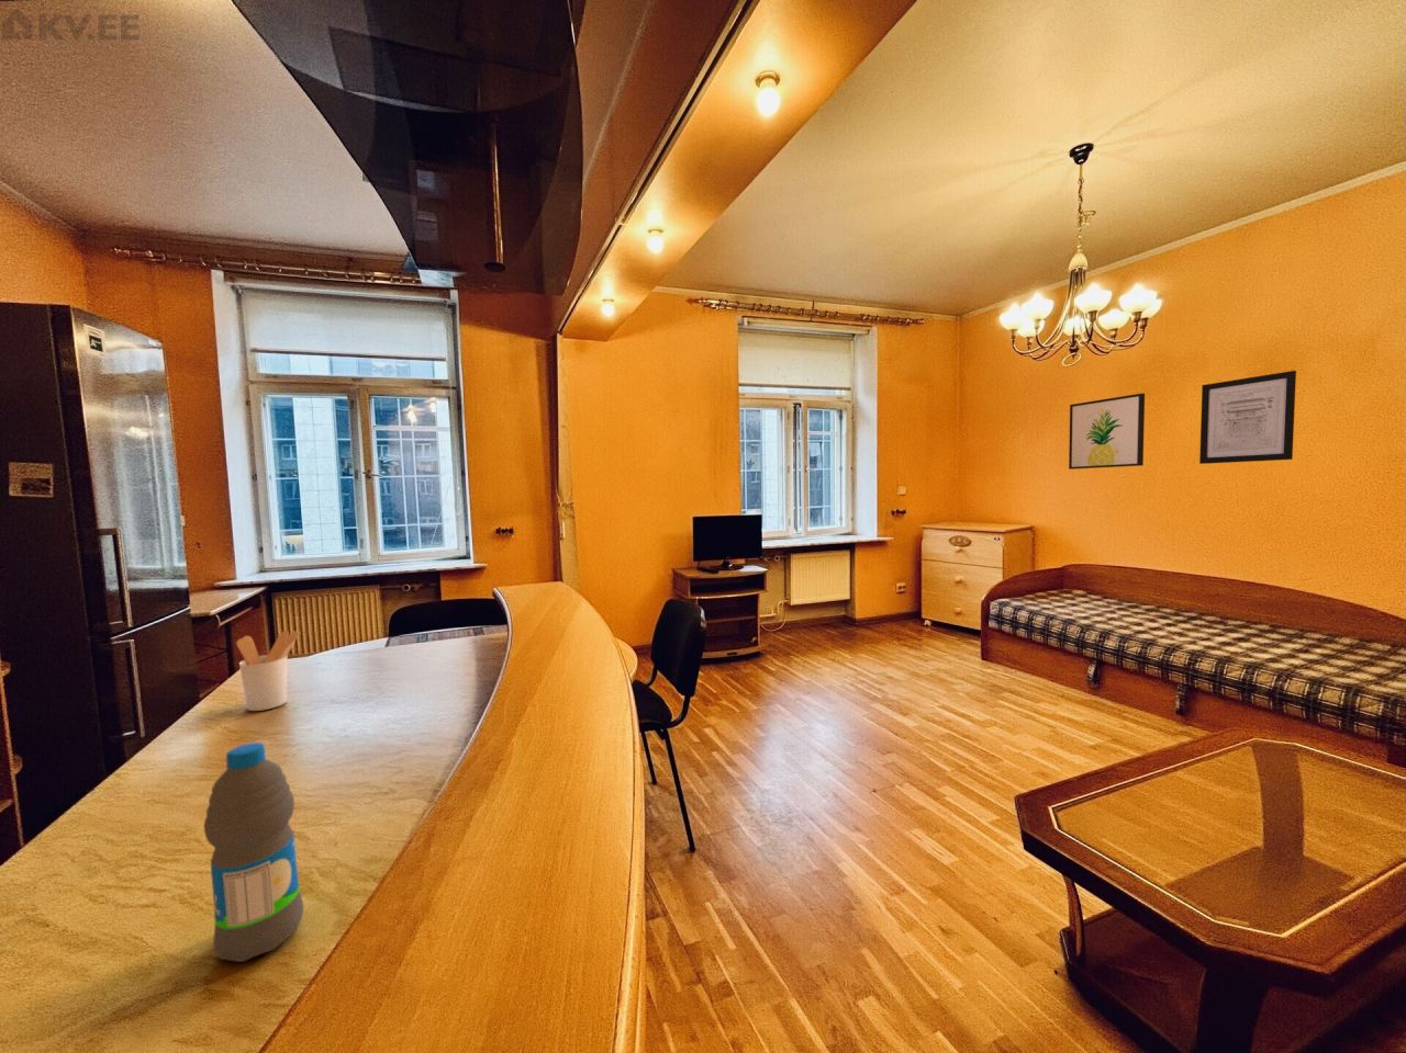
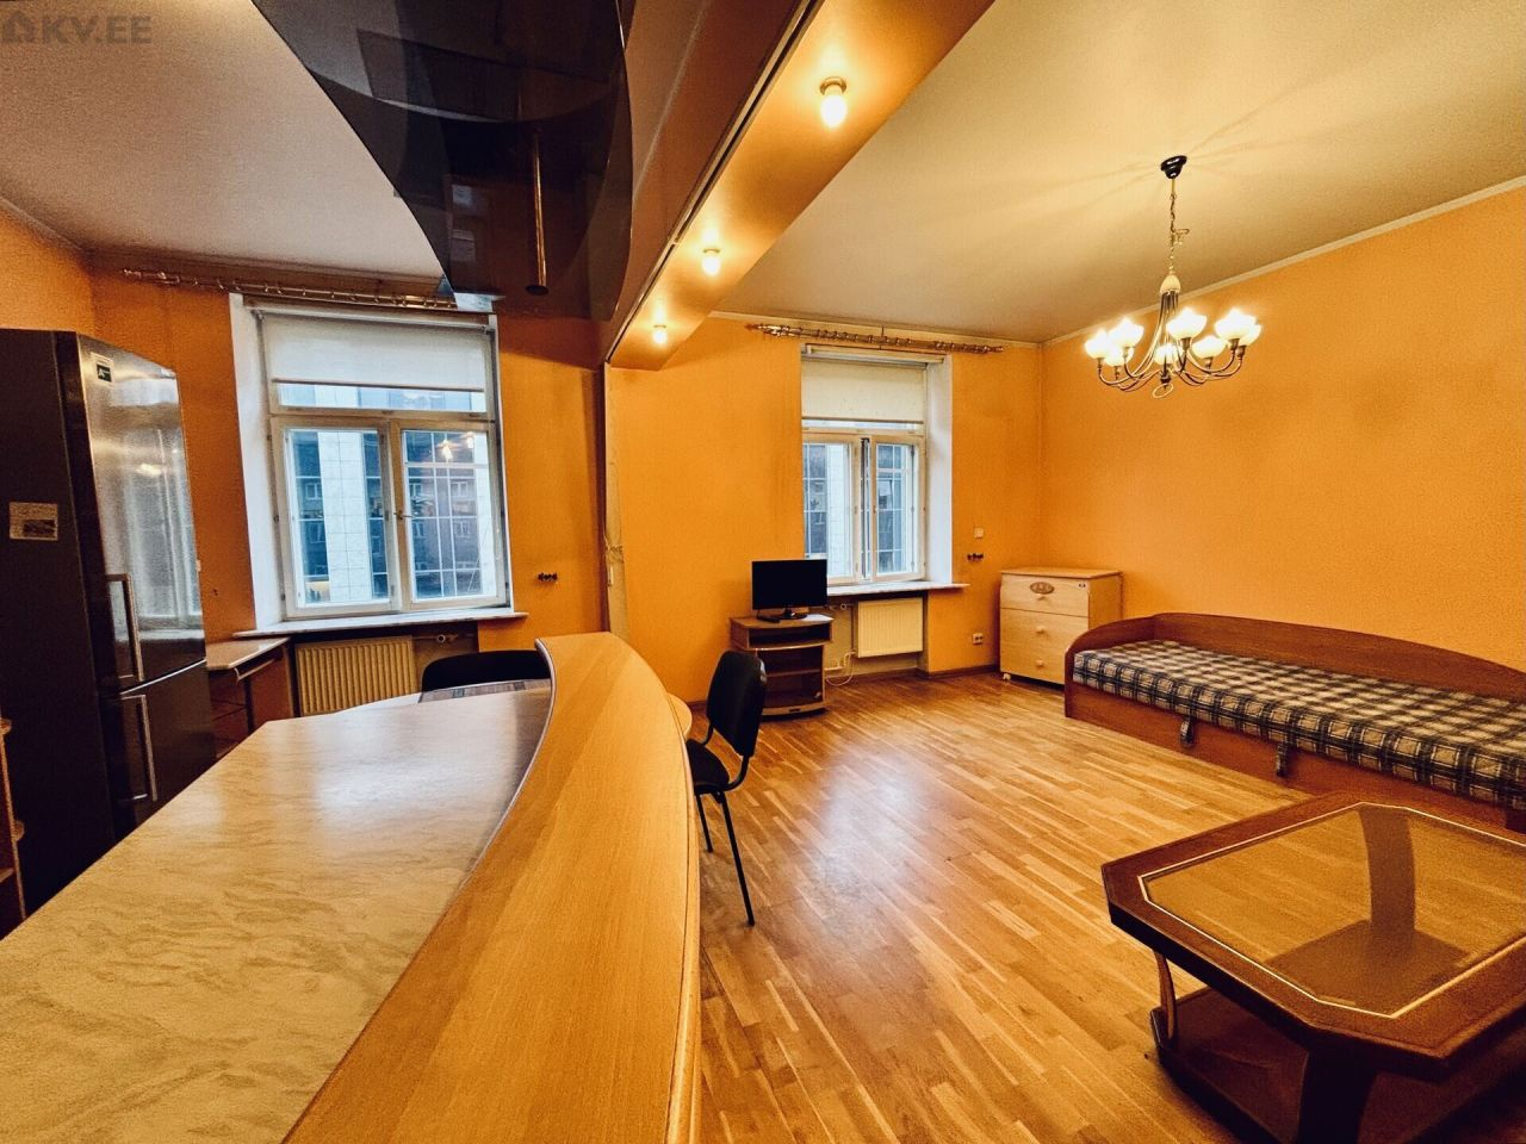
- wall art (1244, 420)
- utensil holder (272, 667)
- wall art (1104, 434)
- water bottle (252, 844)
